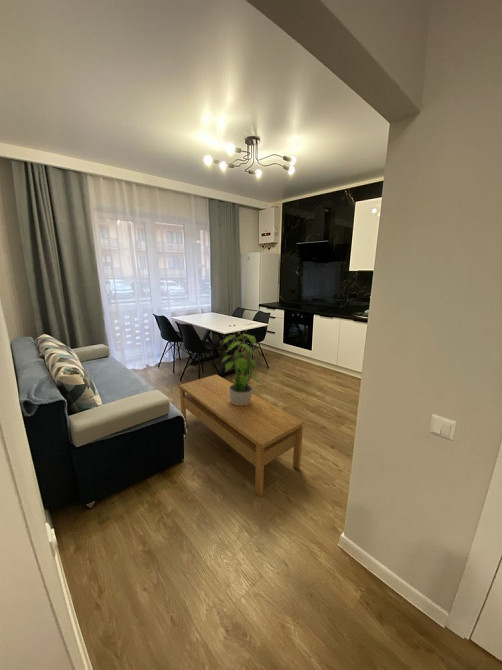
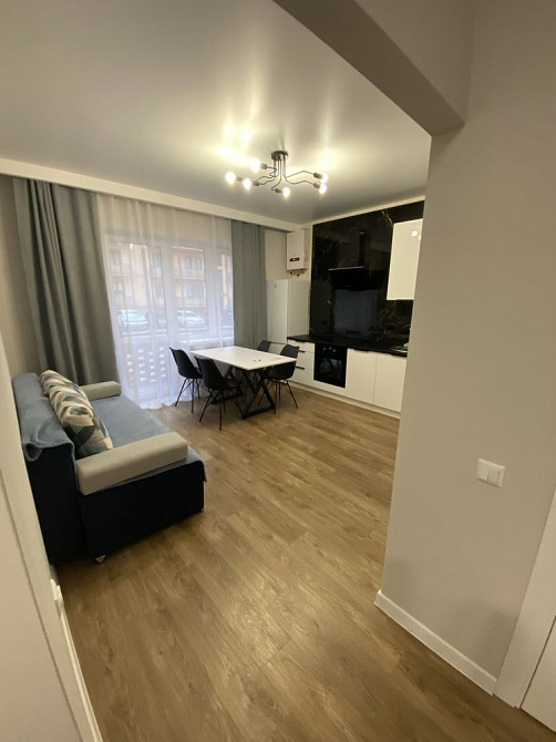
- potted plant (235, 369)
- coffee table (233, 422)
